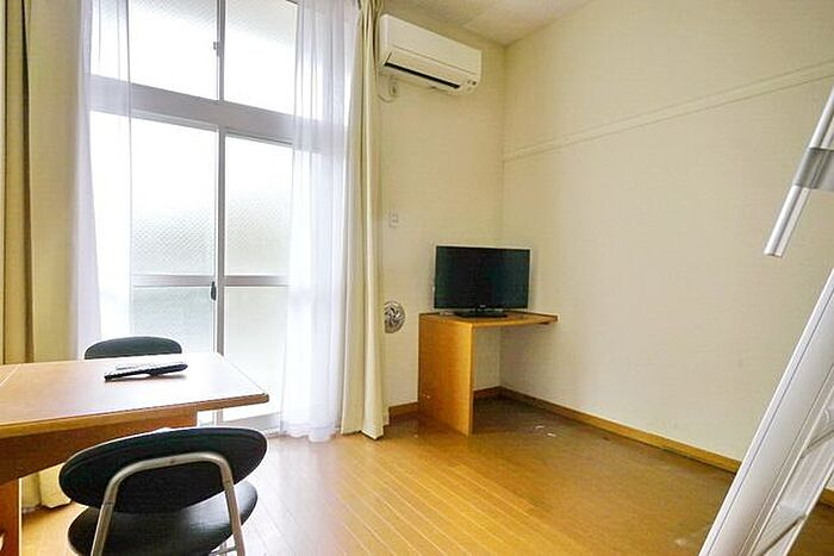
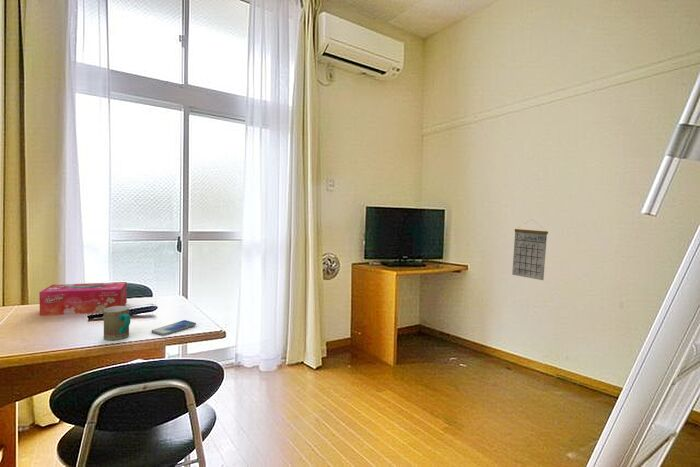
+ tissue box (86, 297)
+ smartphone (174, 327)
+ mug (119, 323)
+ calendar (529, 248)
